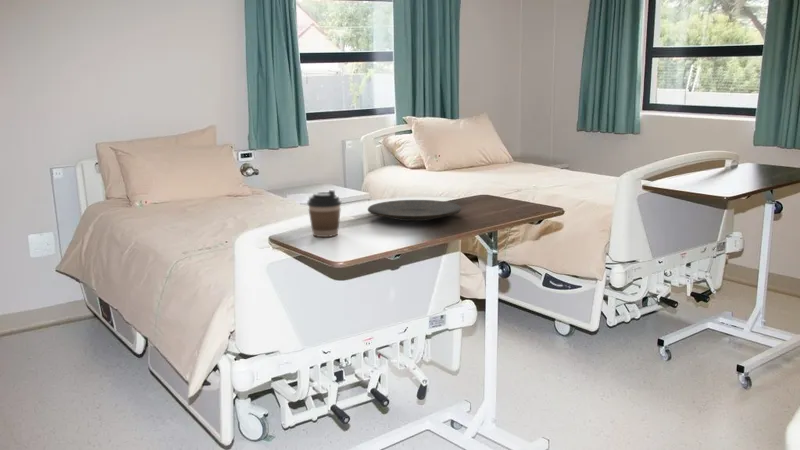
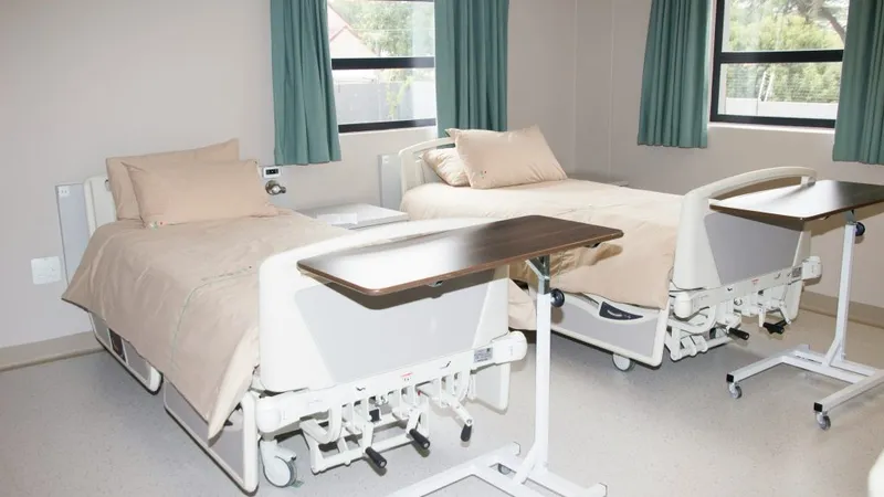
- plate (414, 212)
- coffee cup (324, 212)
